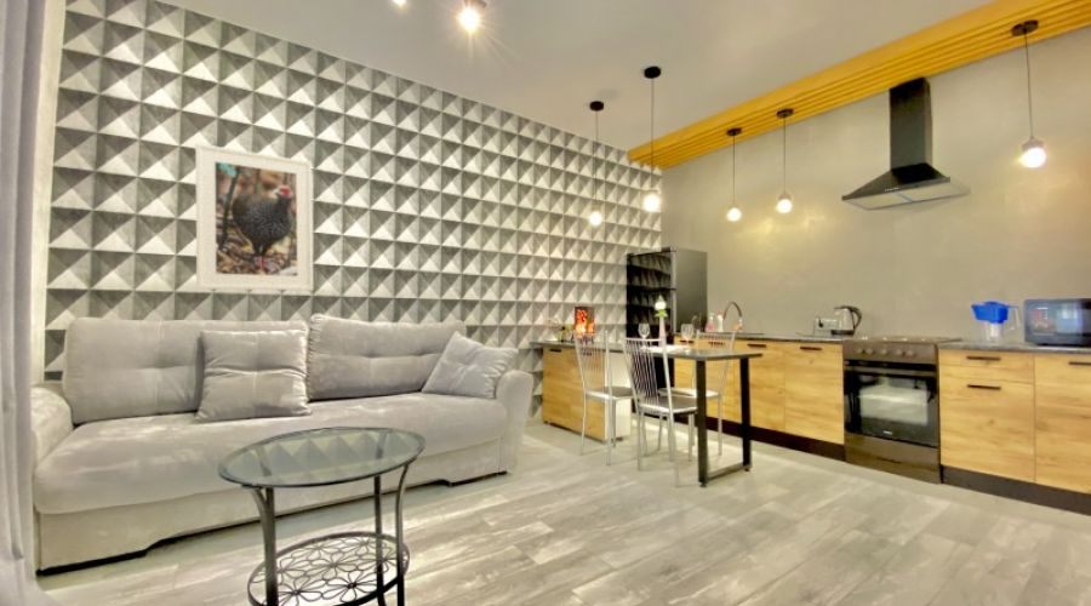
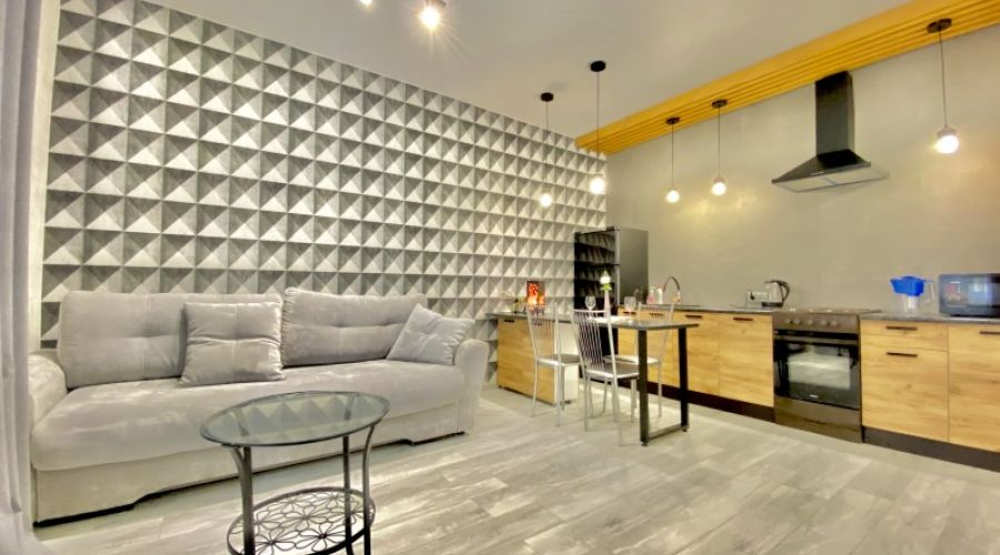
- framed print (257, 221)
